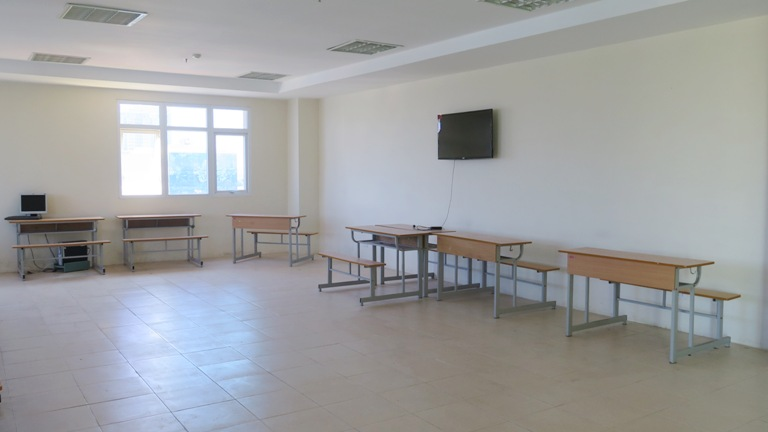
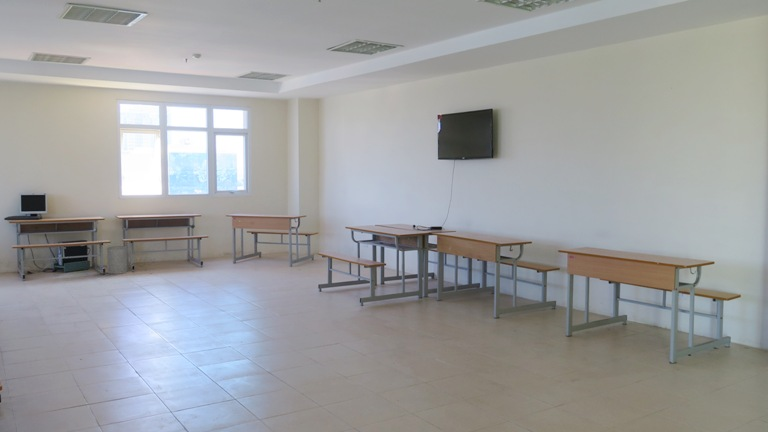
+ trash can (117, 259)
